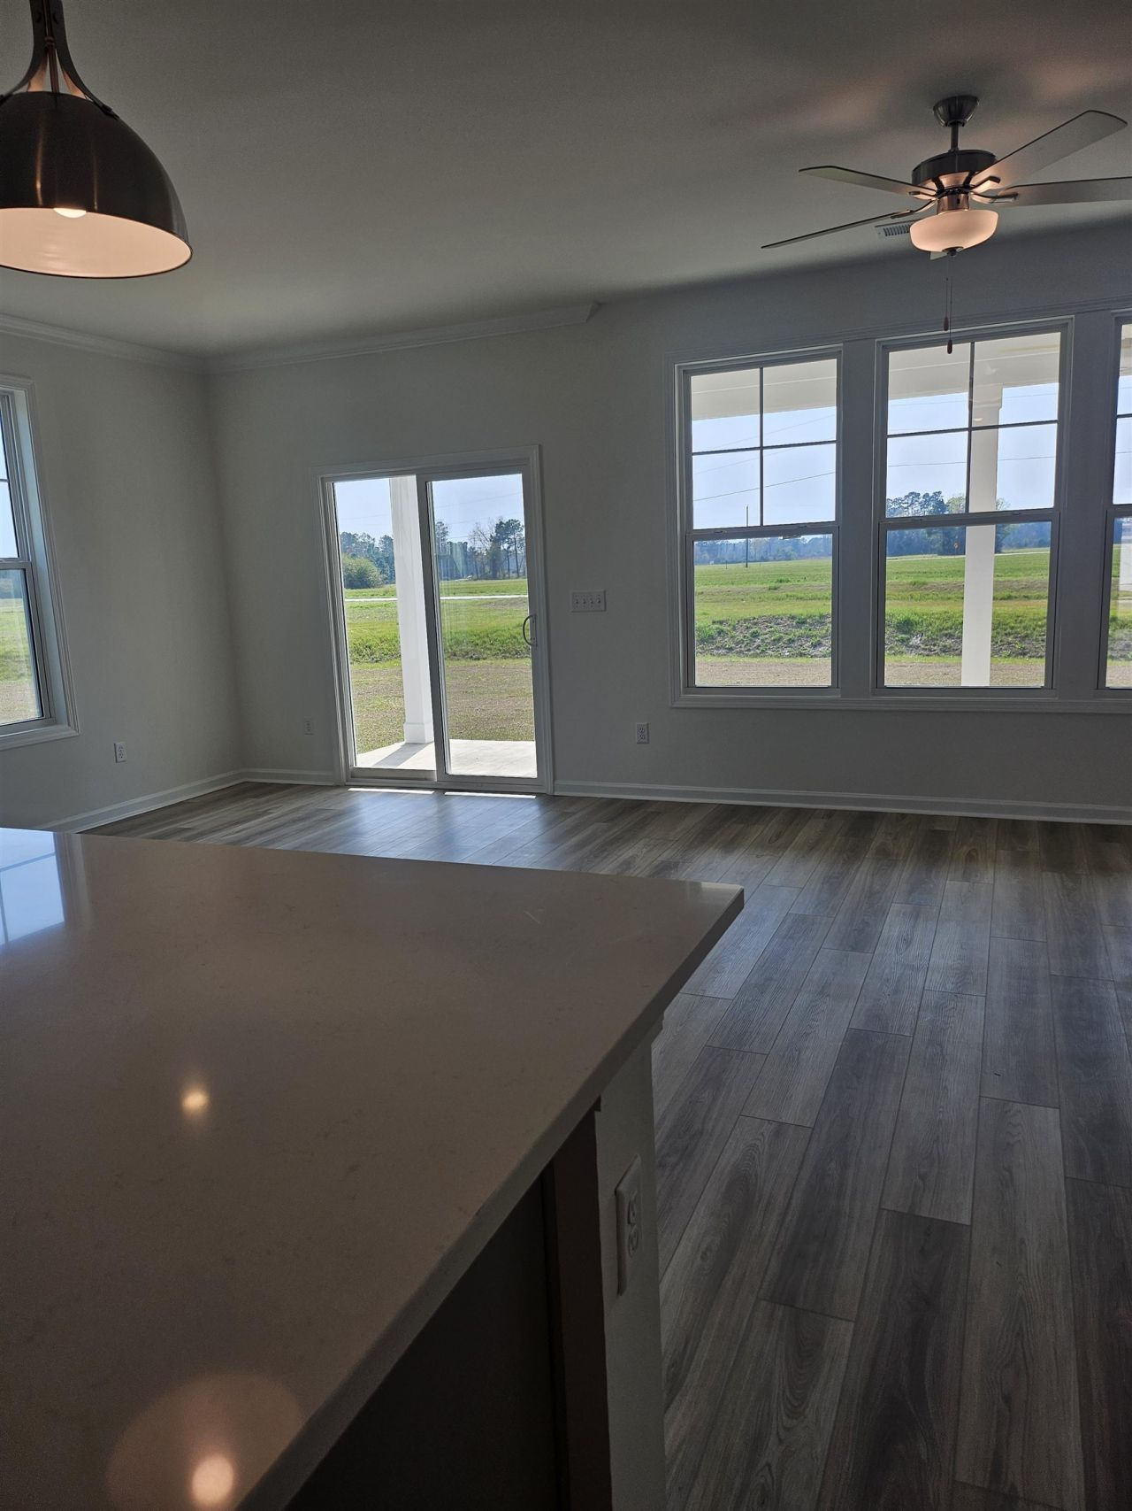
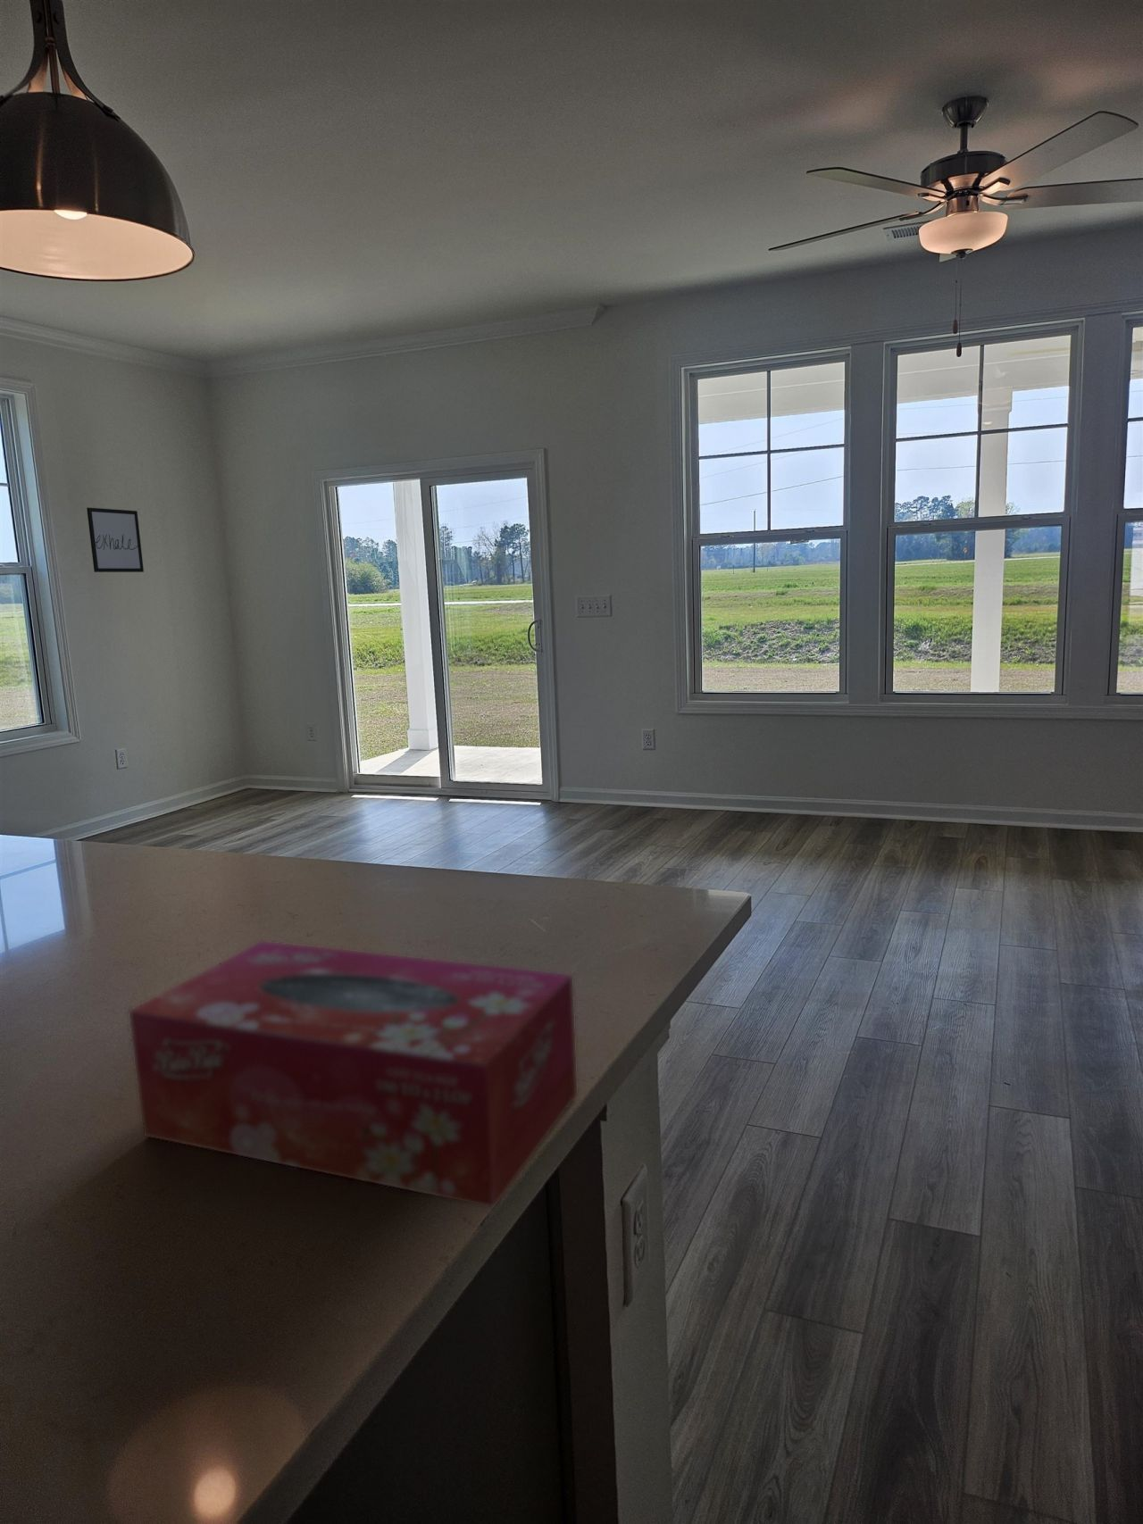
+ tissue box (360, 1055)
+ wall art (116, 540)
